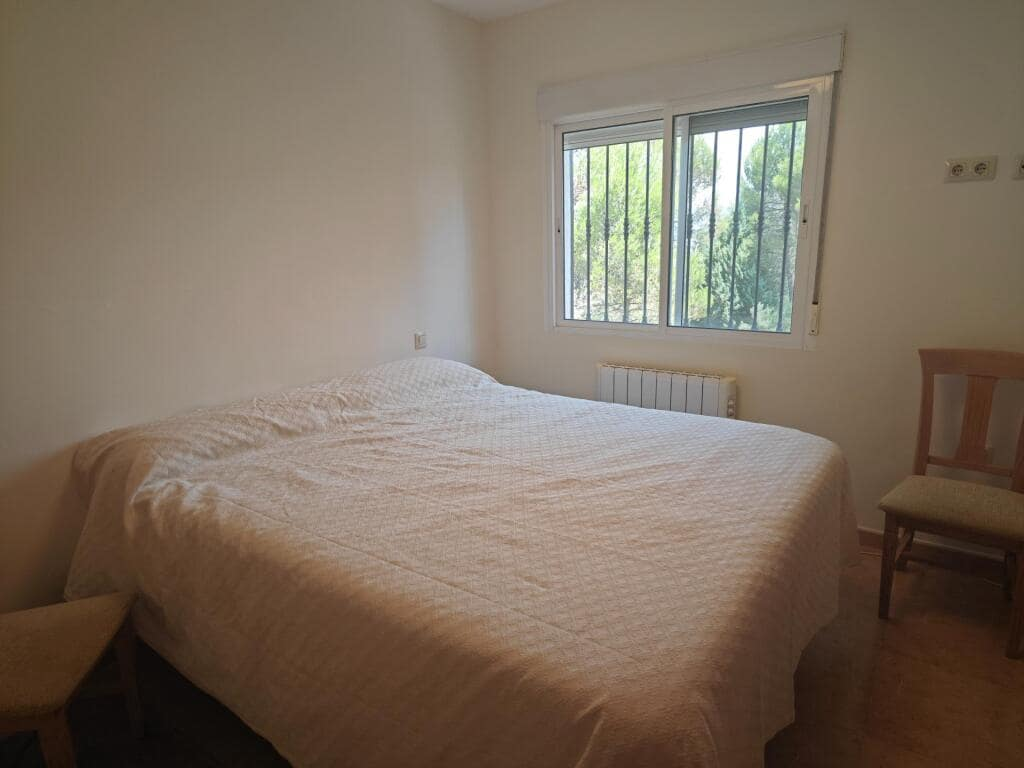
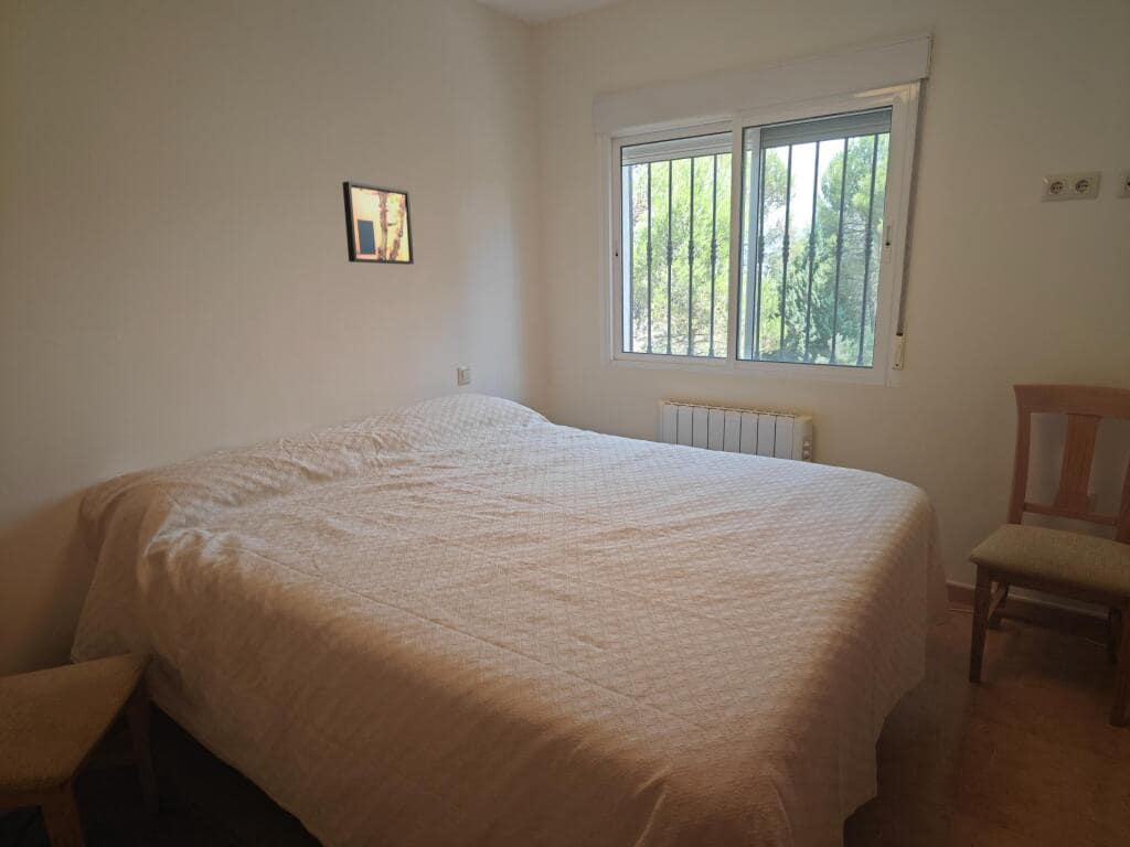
+ wall art (380, 225)
